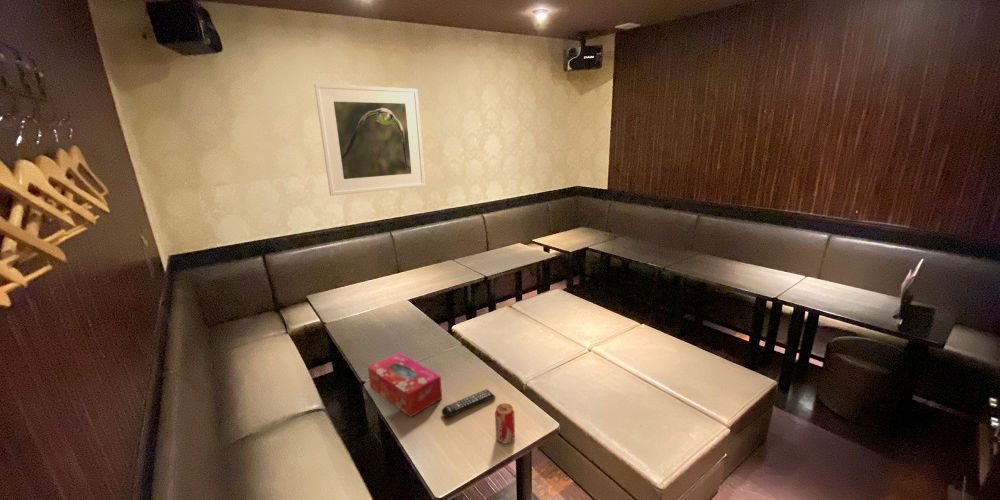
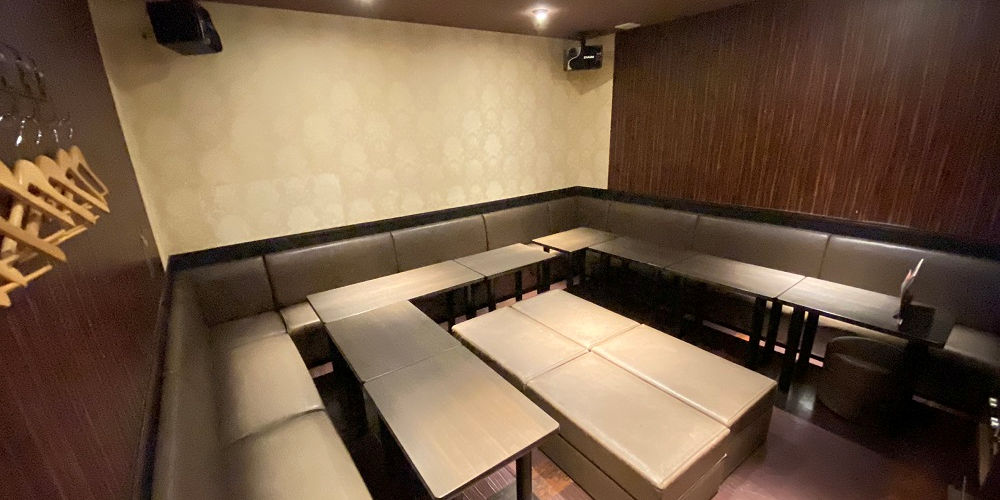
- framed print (375, 140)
- tissue box (404, 382)
- beverage can (505, 423)
- remote control (469, 403)
